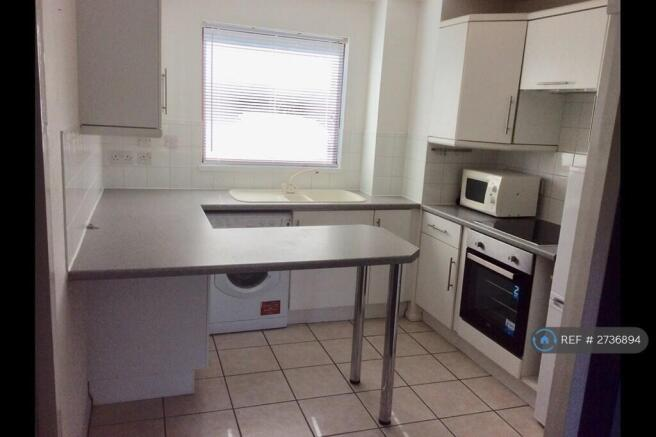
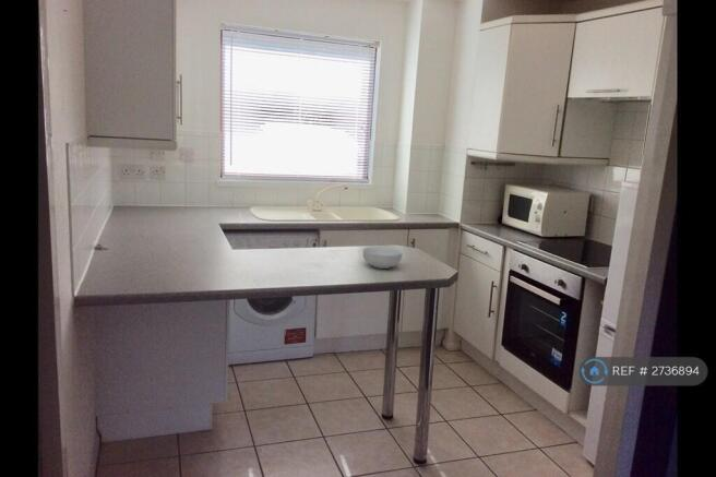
+ cereal bowl (382, 258)
